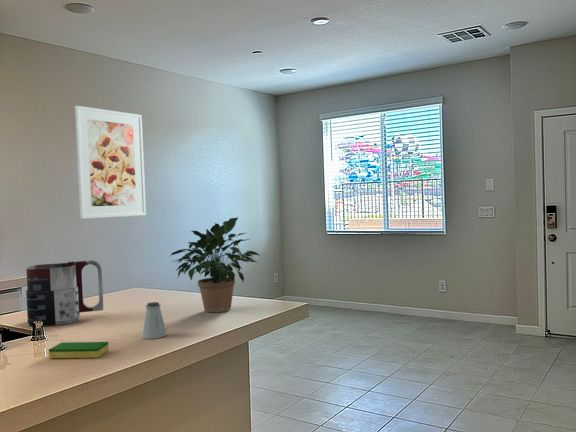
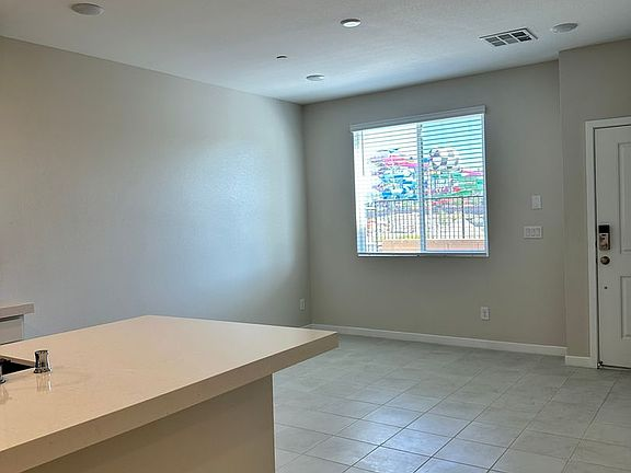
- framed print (112, 164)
- saltshaker (153, 319)
- potted plant (210, 263)
- dish sponge (79, 349)
- mug (66, 290)
